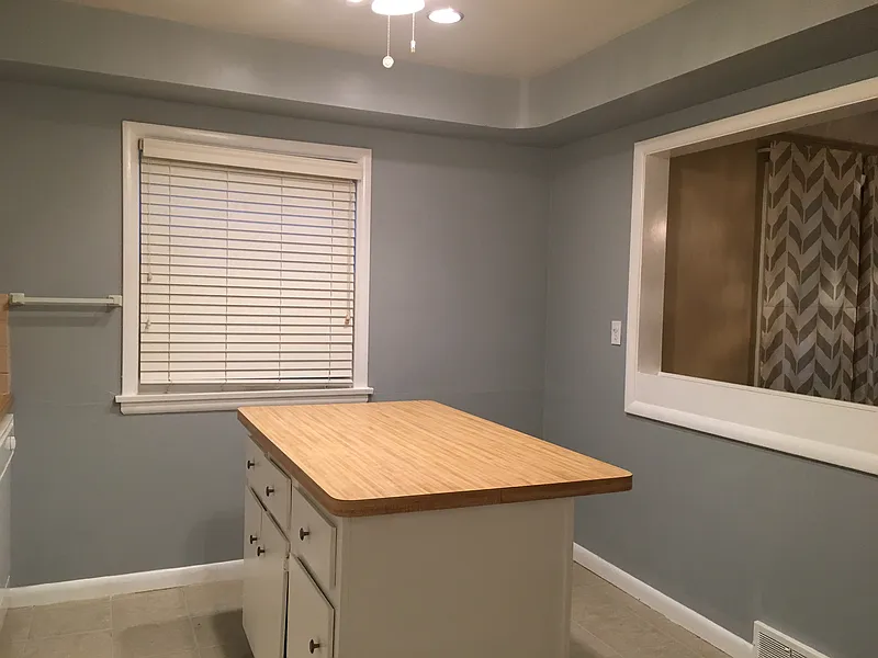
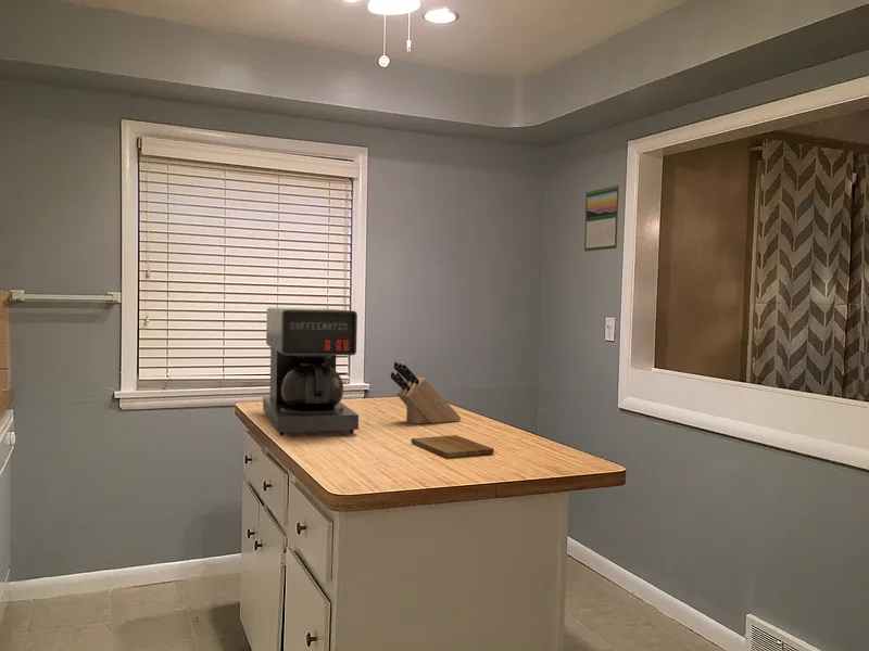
+ calendar (601, 217)
+ coffee maker (307, 366)
+ cutting board (451, 445)
+ knife block (425, 392)
